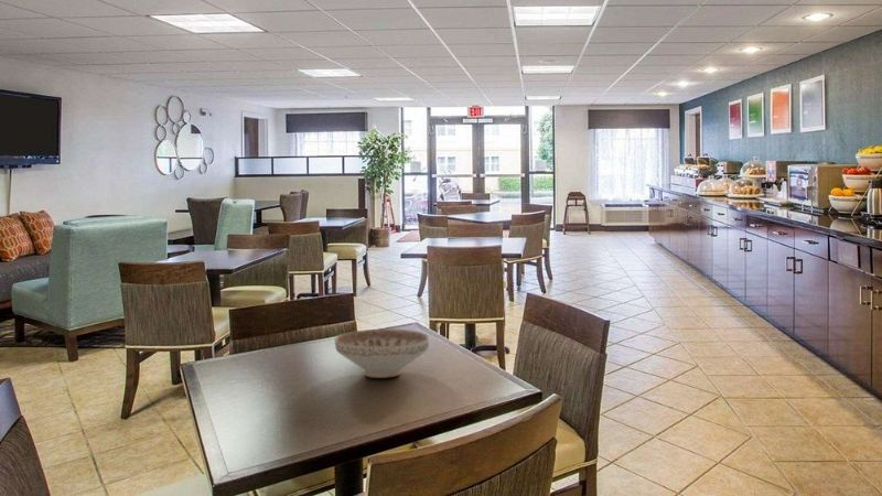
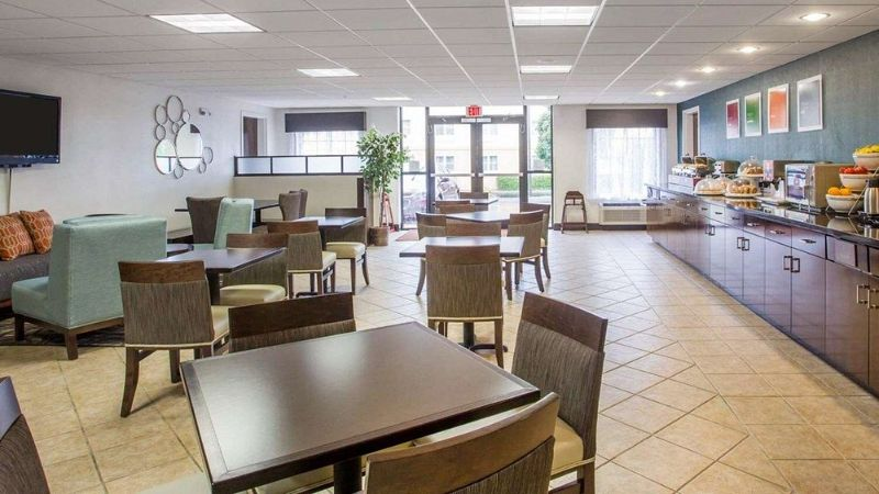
- decorative bowl (383, 355)
